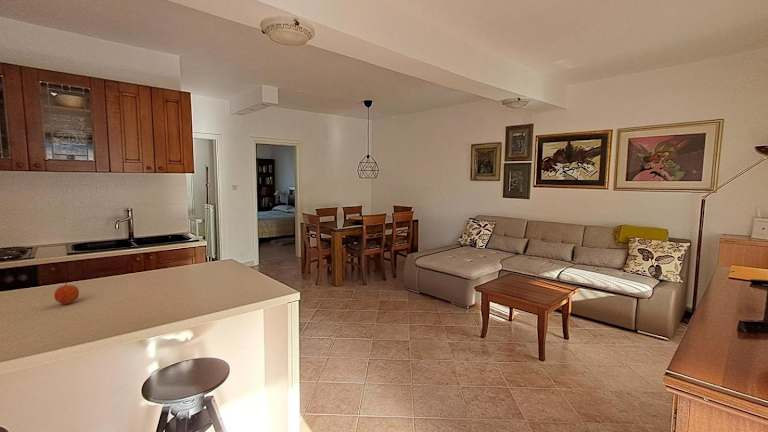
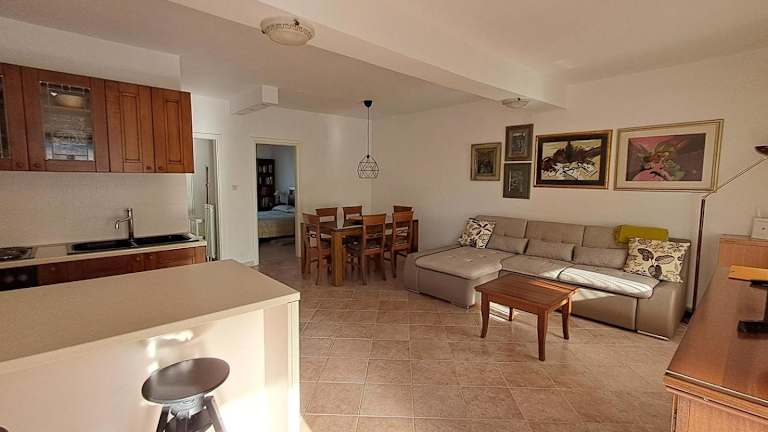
- fruit (66, 293)
